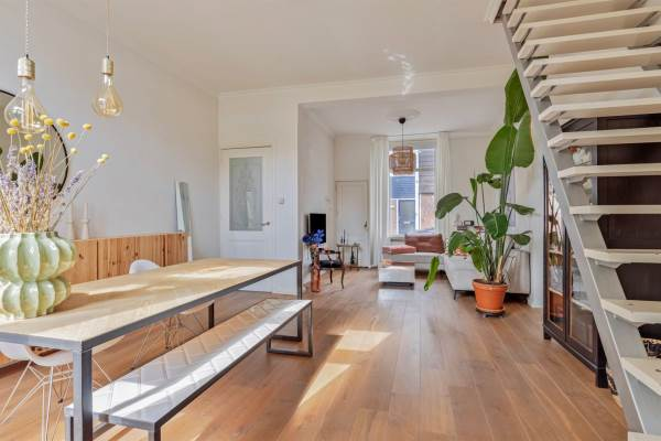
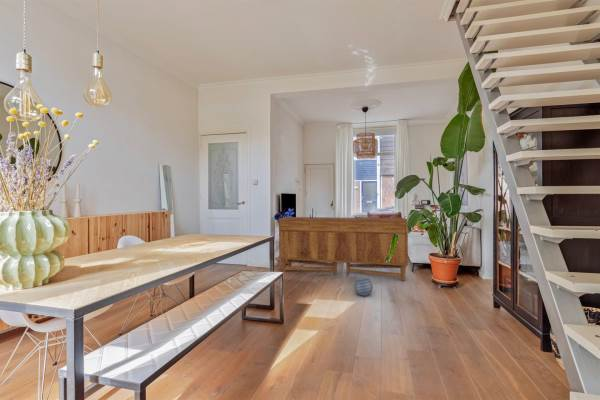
+ sideboard (341, 246)
+ decorative ball (363, 286)
